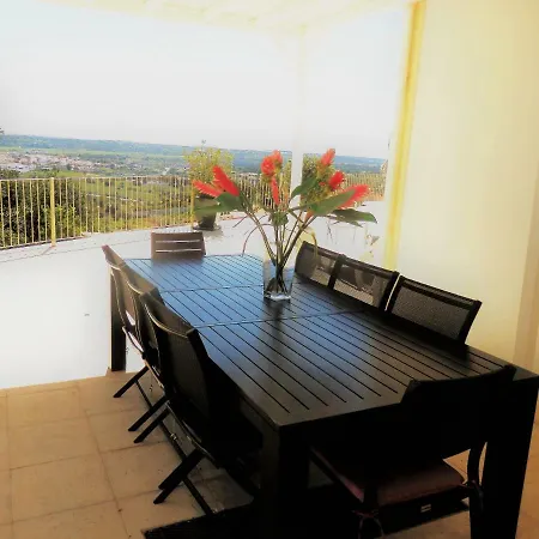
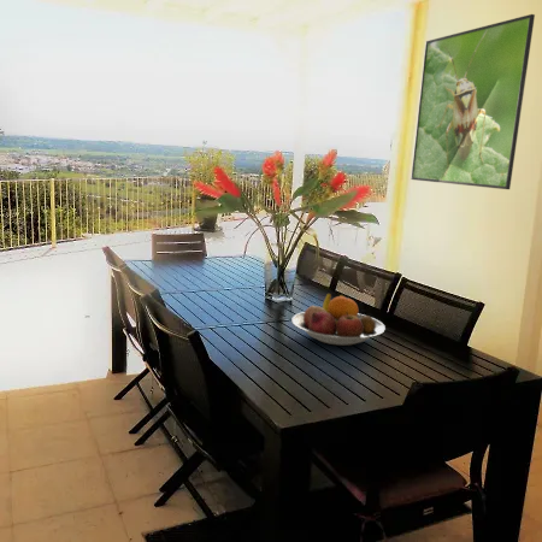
+ fruit bowl (338, 318)
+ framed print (464, 108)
